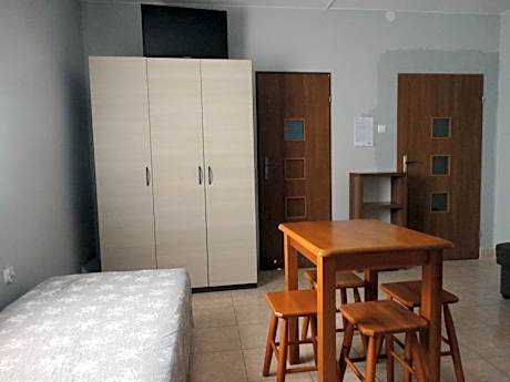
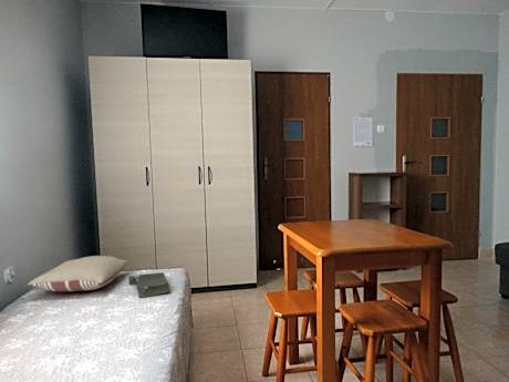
+ pillow (81, 272)
+ box (148, 283)
